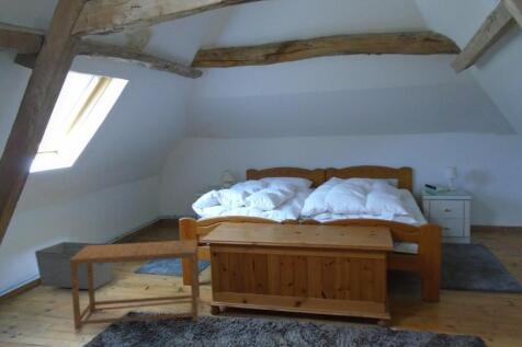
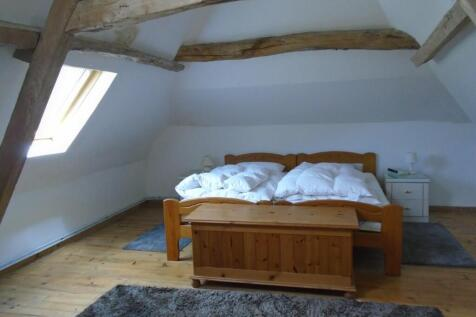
- side table (143, 298)
- storage bin (77, 265)
